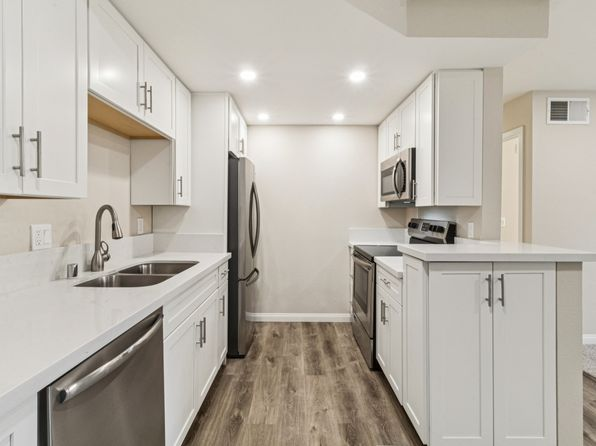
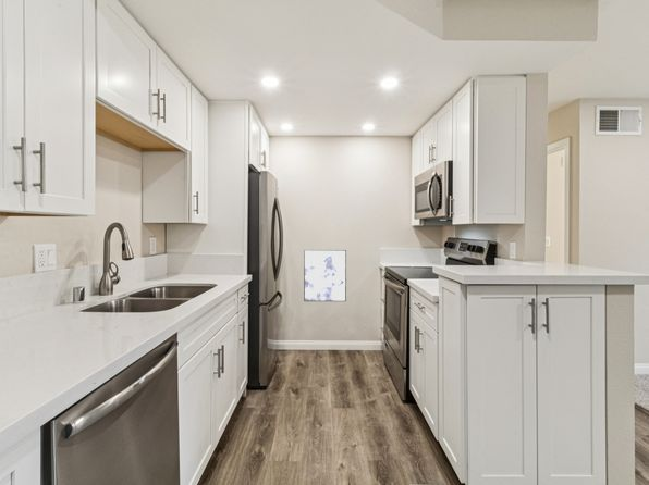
+ wall art (324, 275)
